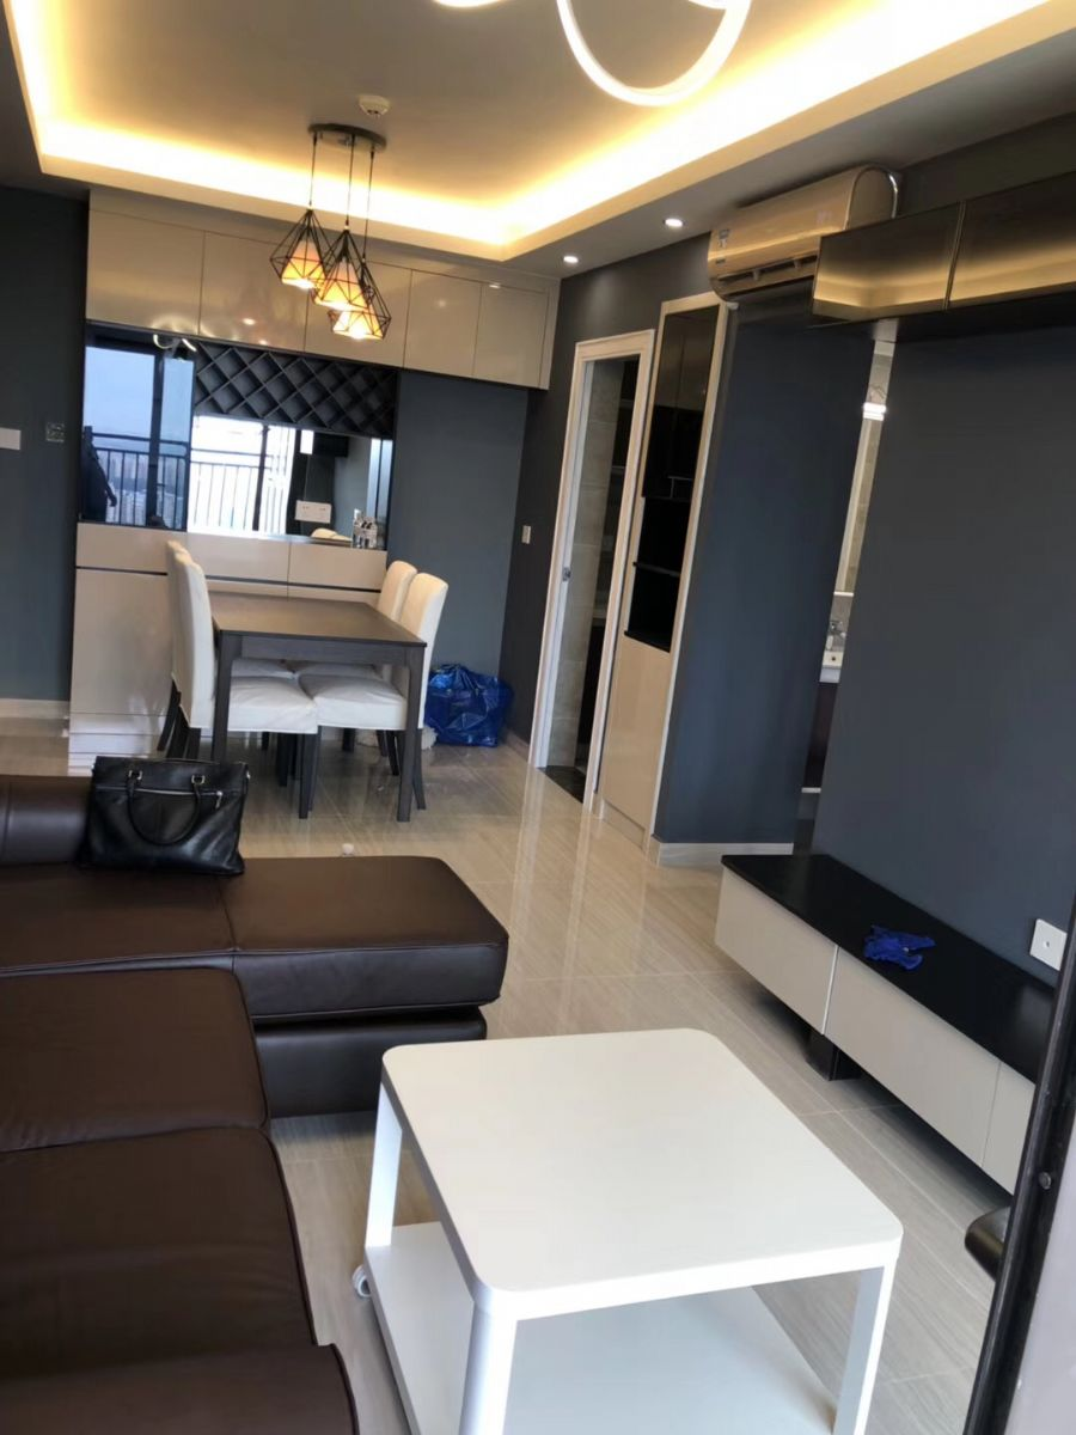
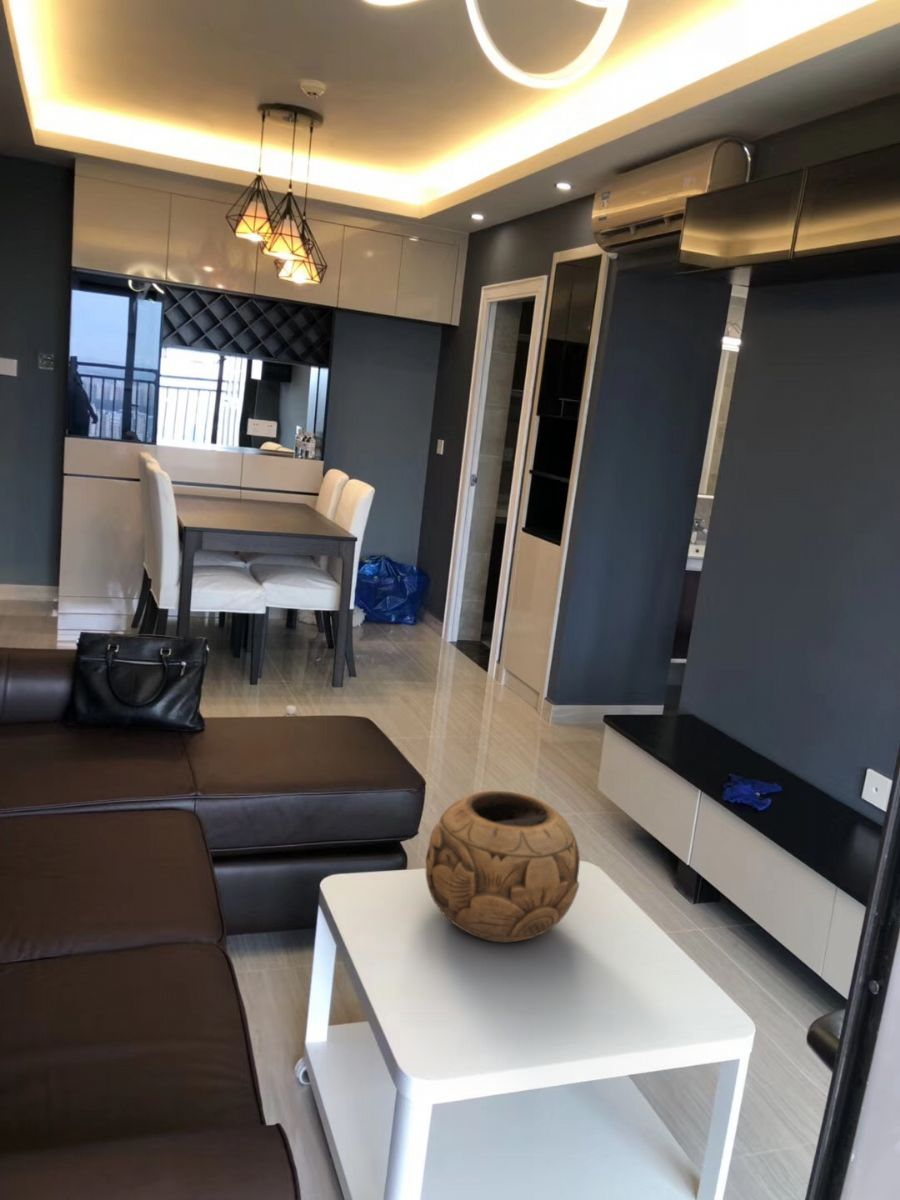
+ decorative bowl (502, 865)
